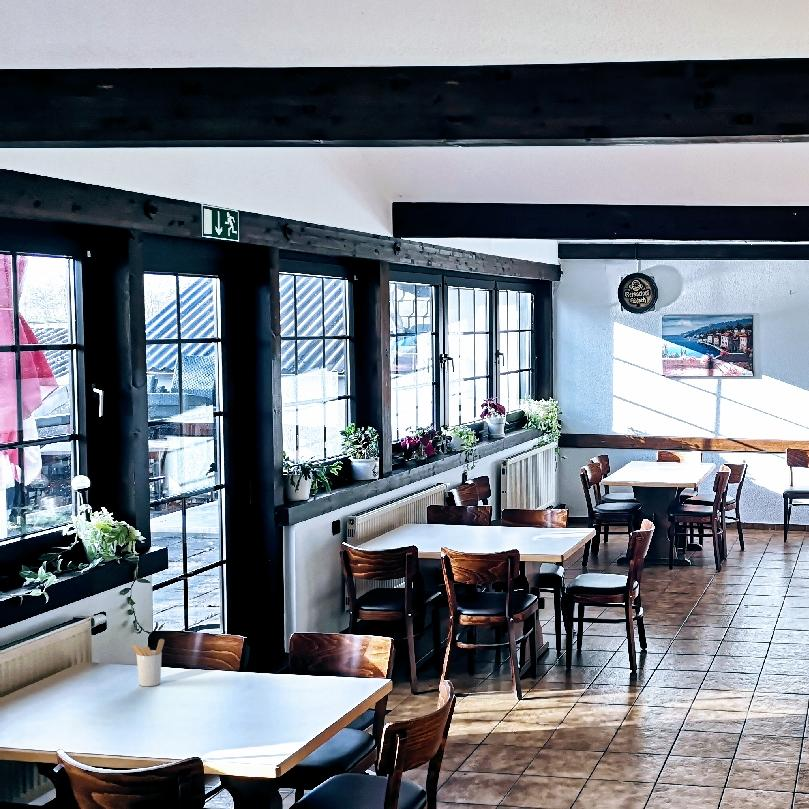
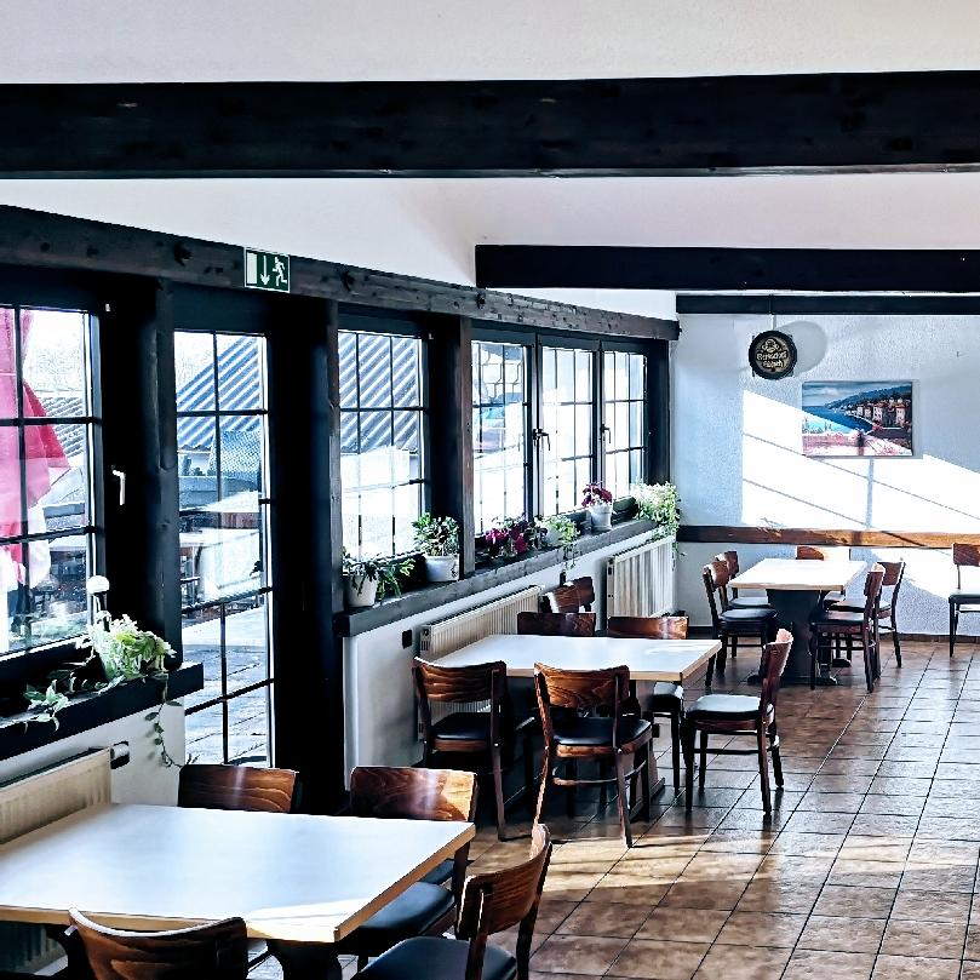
- utensil holder (146, 662)
